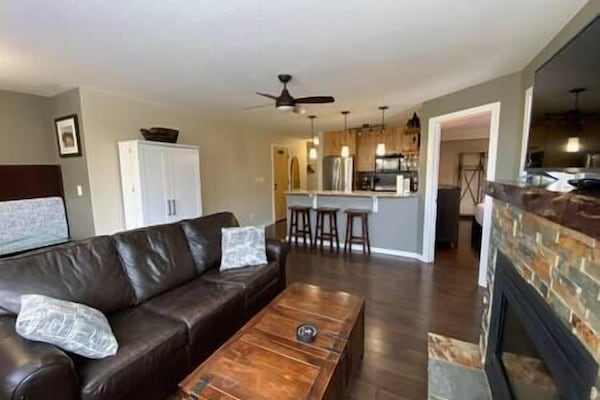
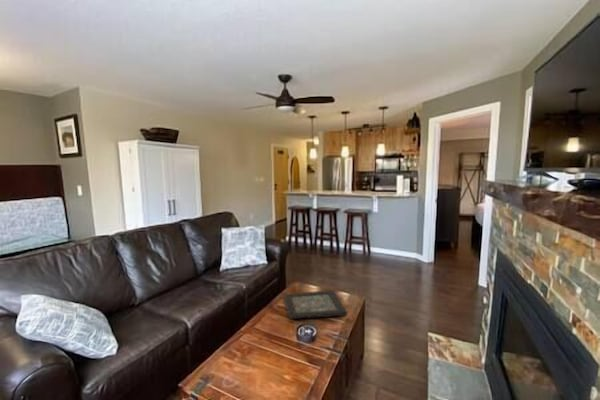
+ decorative tray (313, 303)
